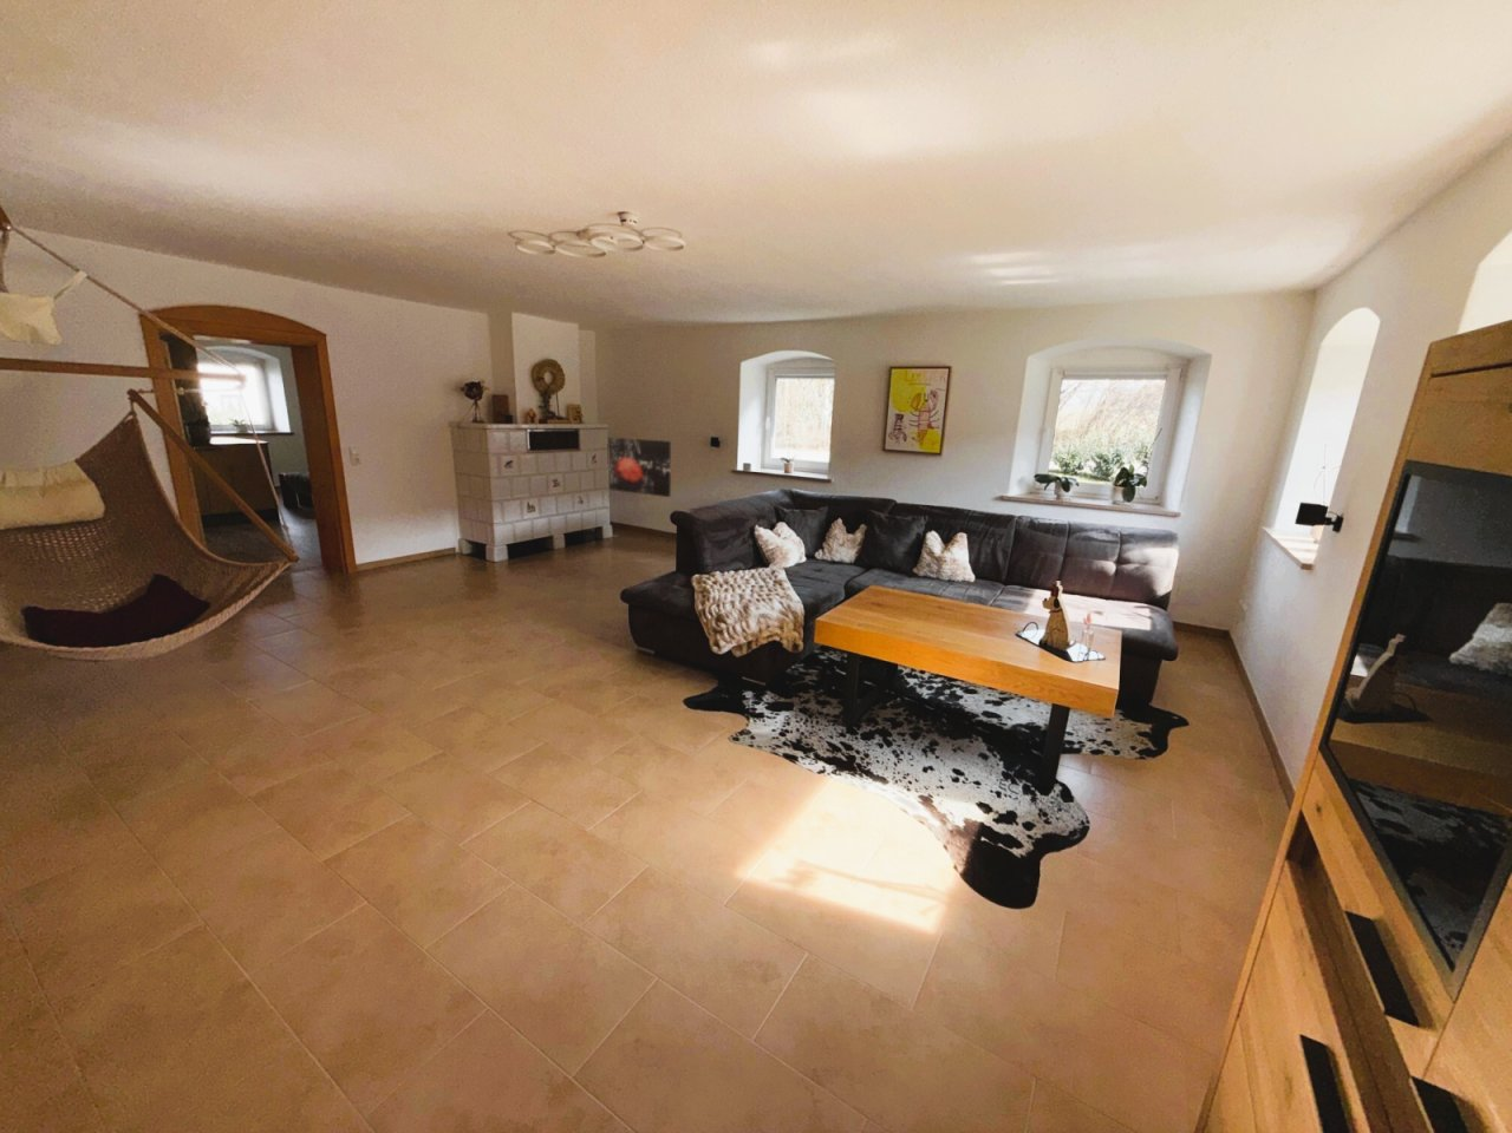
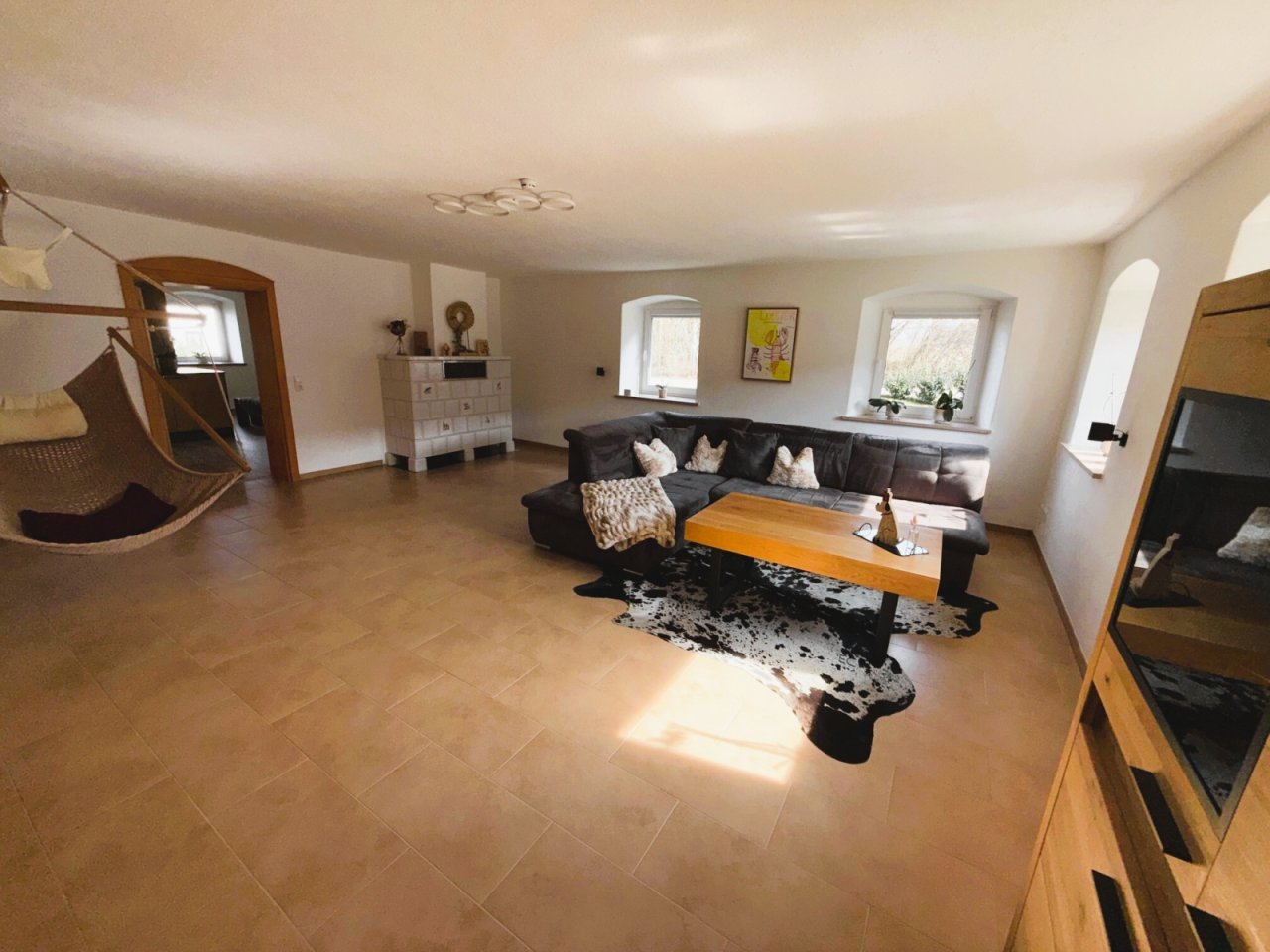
- wall art (638, 467)
